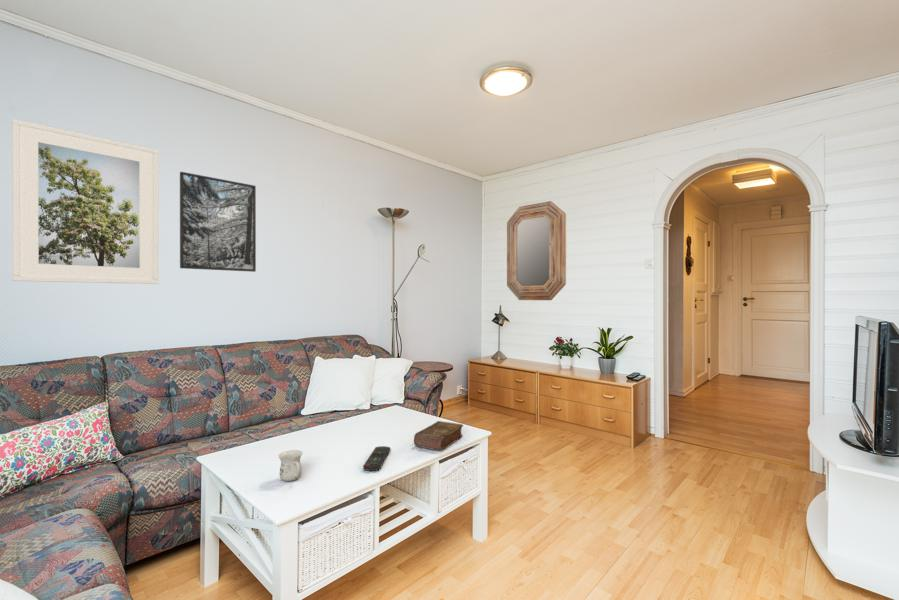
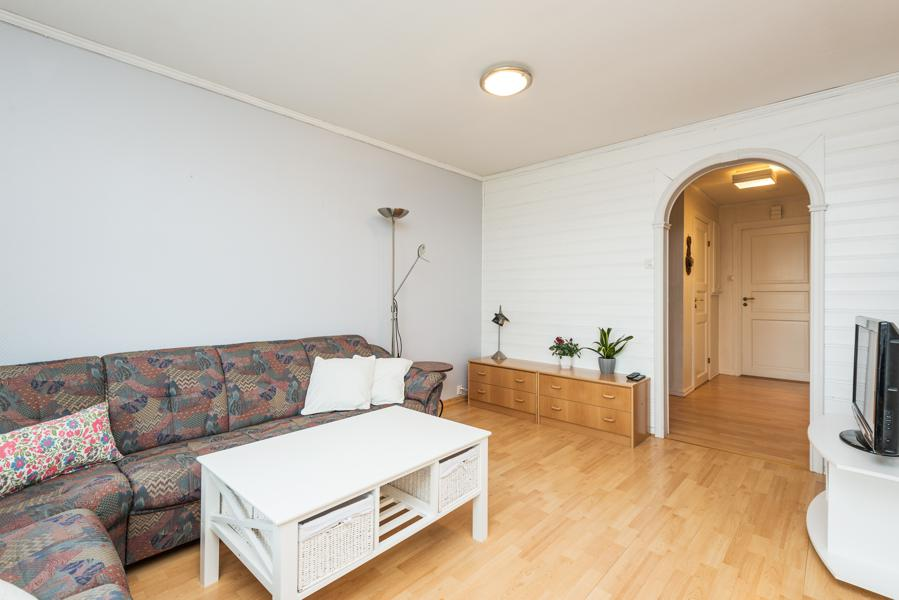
- book (439, 434)
- home mirror (533, 252)
- remote control (377, 457)
- mug (292, 467)
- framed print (219, 224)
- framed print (92, 209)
